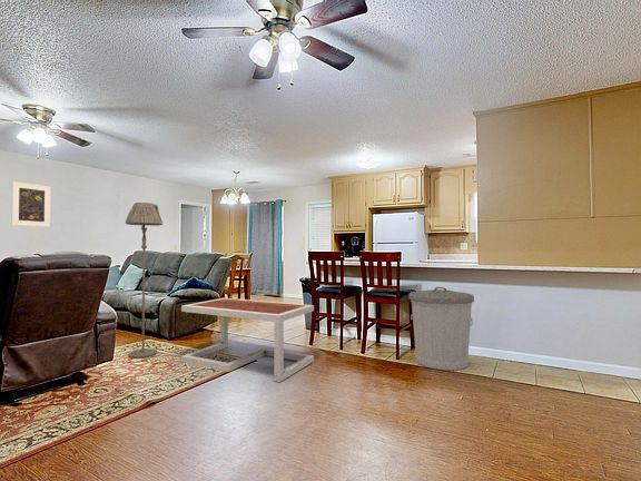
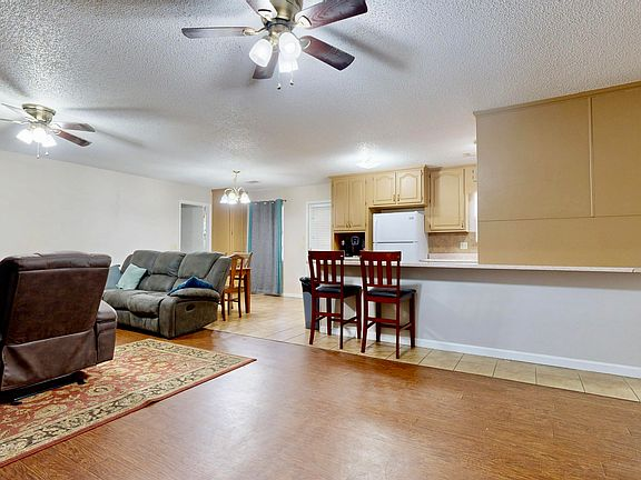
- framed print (31, 205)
- coffee table (249, 318)
- trash can (441, 324)
- floor lamp (144, 278)
